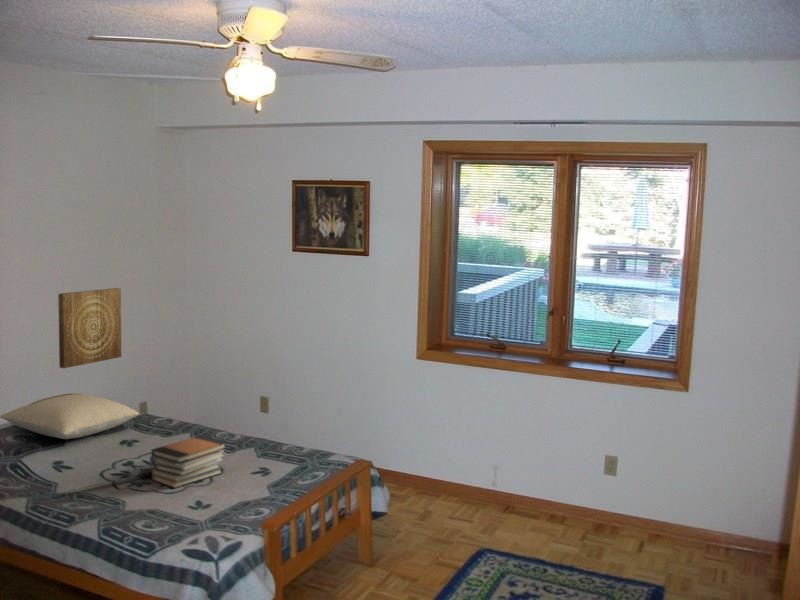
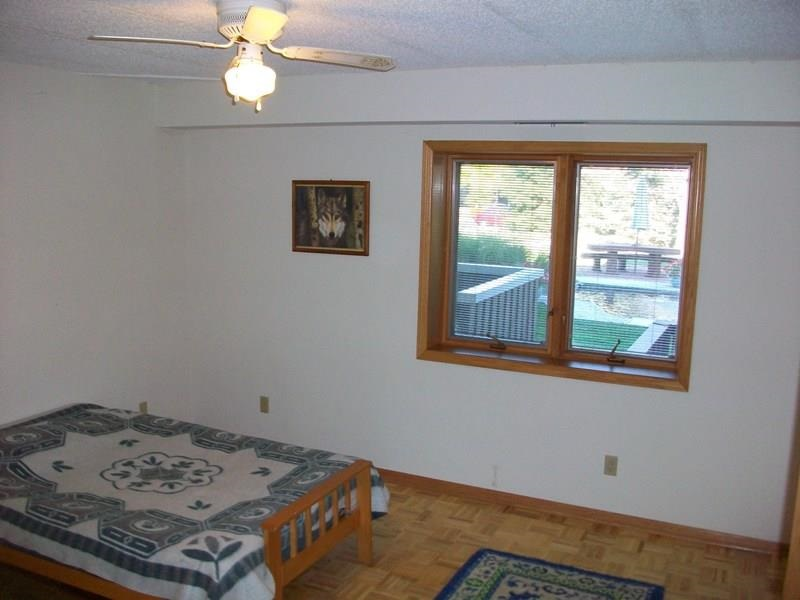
- wall art (91, 326)
- pillow (71, 415)
- book stack (189, 460)
